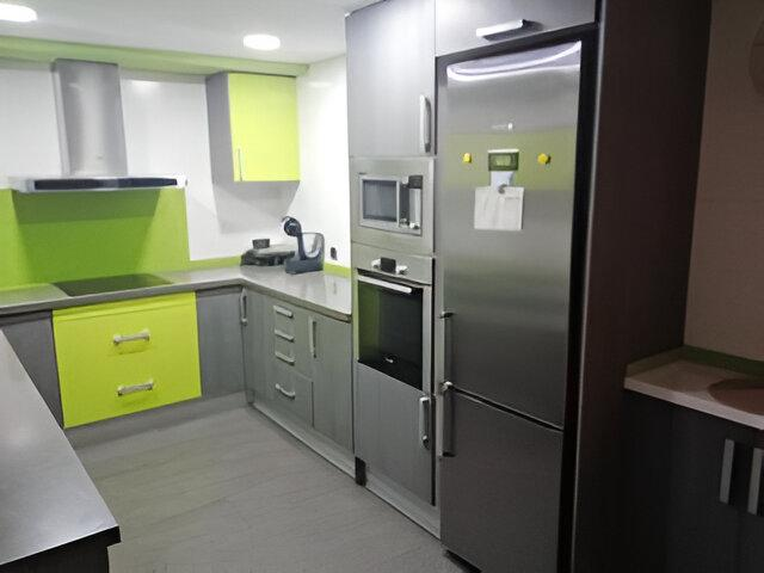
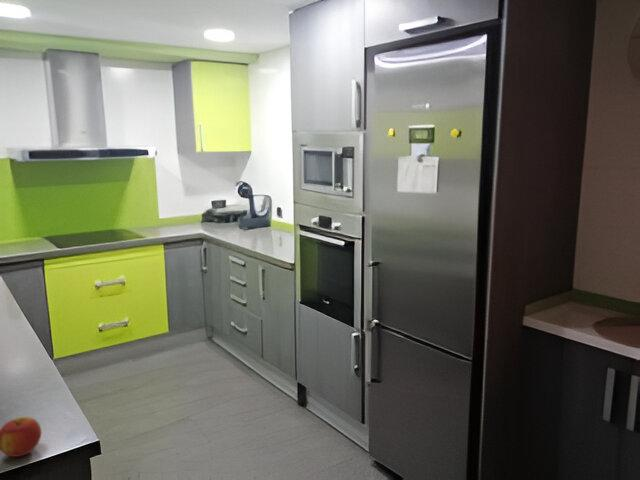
+ apple (19, 436)
